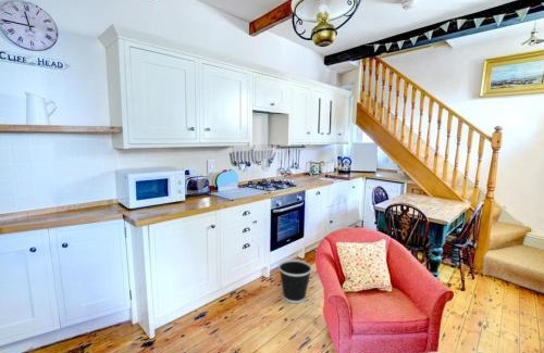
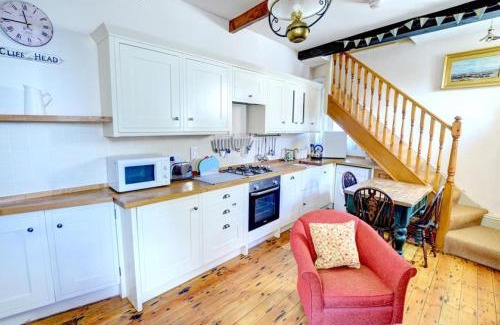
- wastebasket (294, 281)
